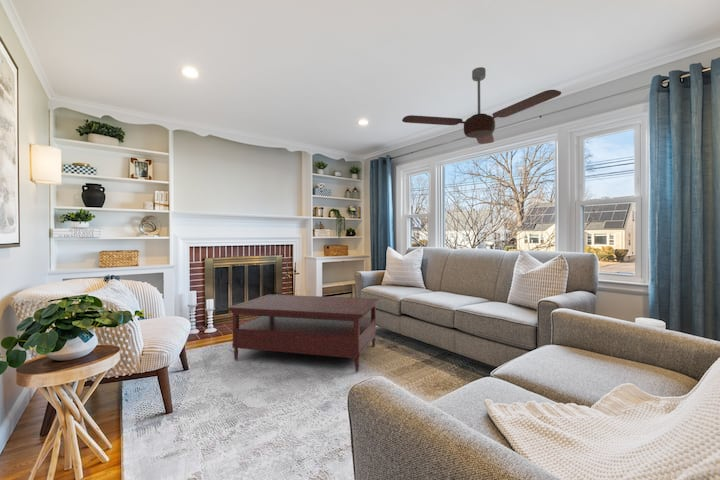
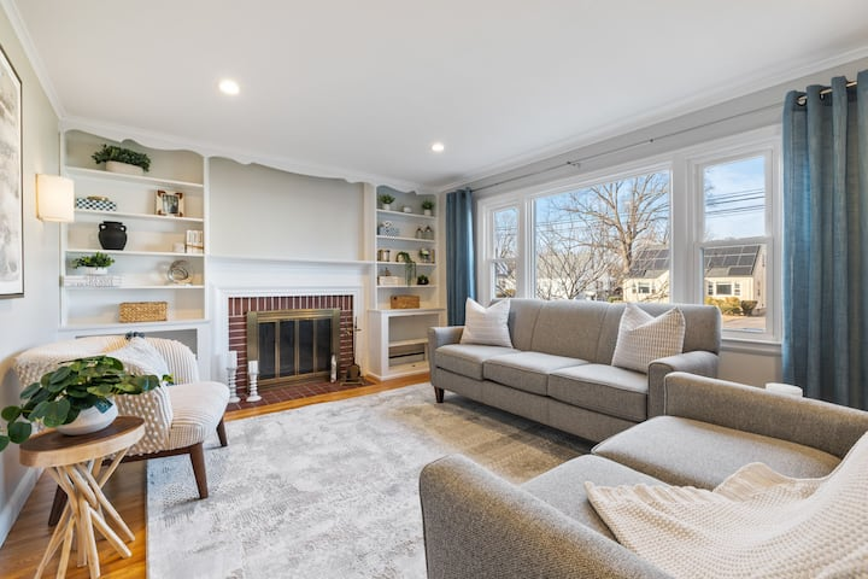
- ceiling fan (478, 107)
- coffee table (308, 327)
